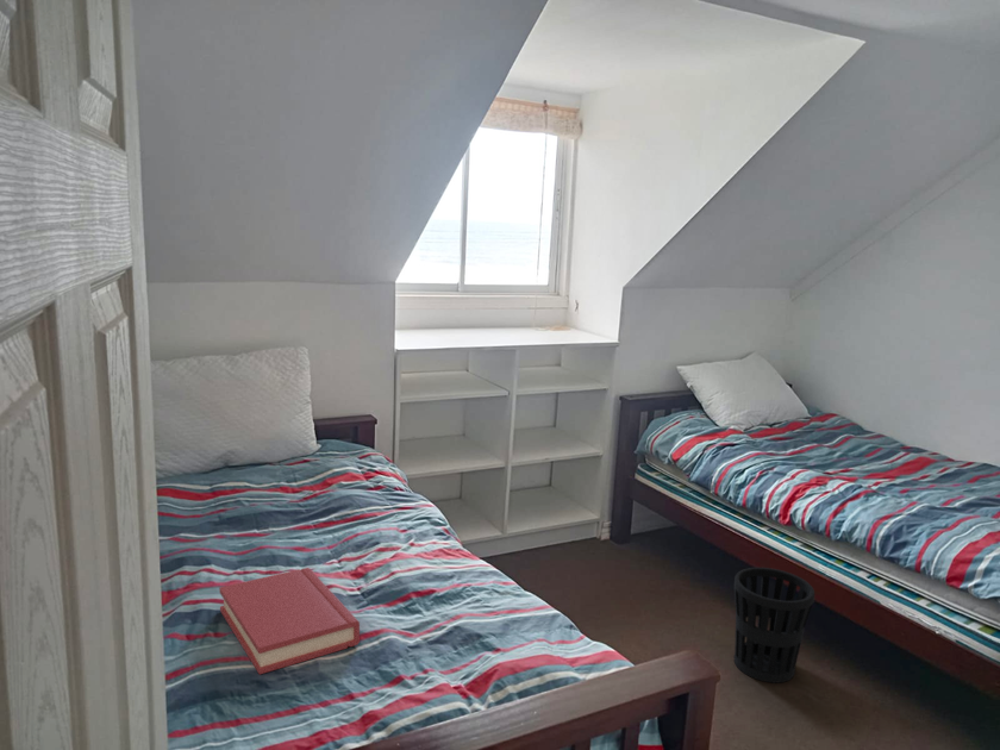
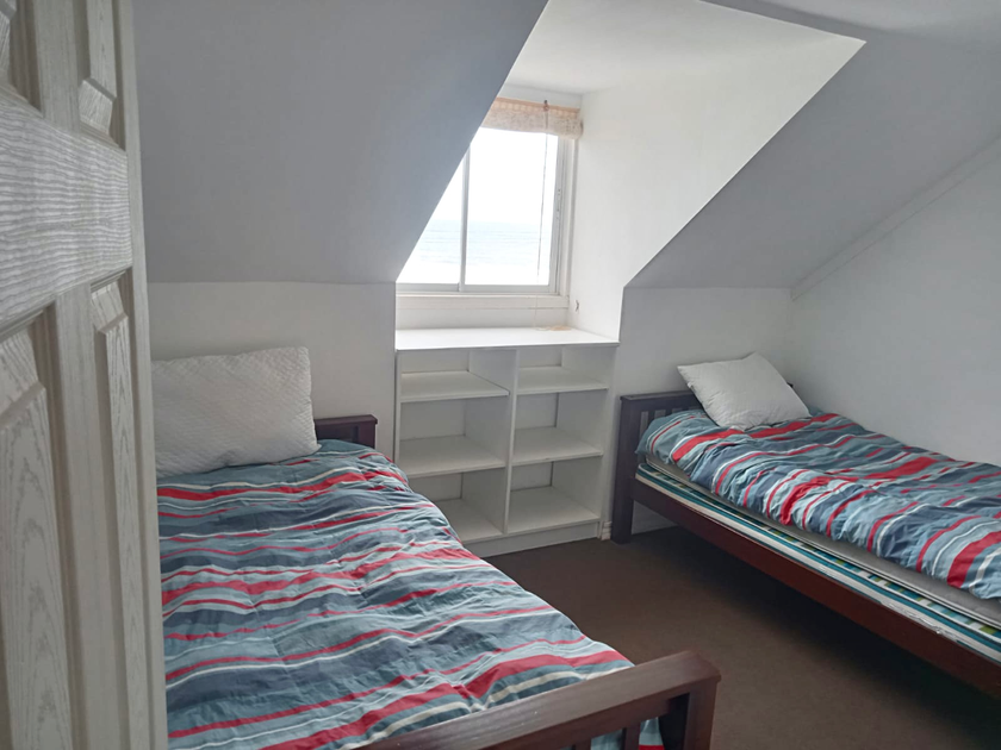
- wastebasket (767, 625)
- hardback book (287, 614)
